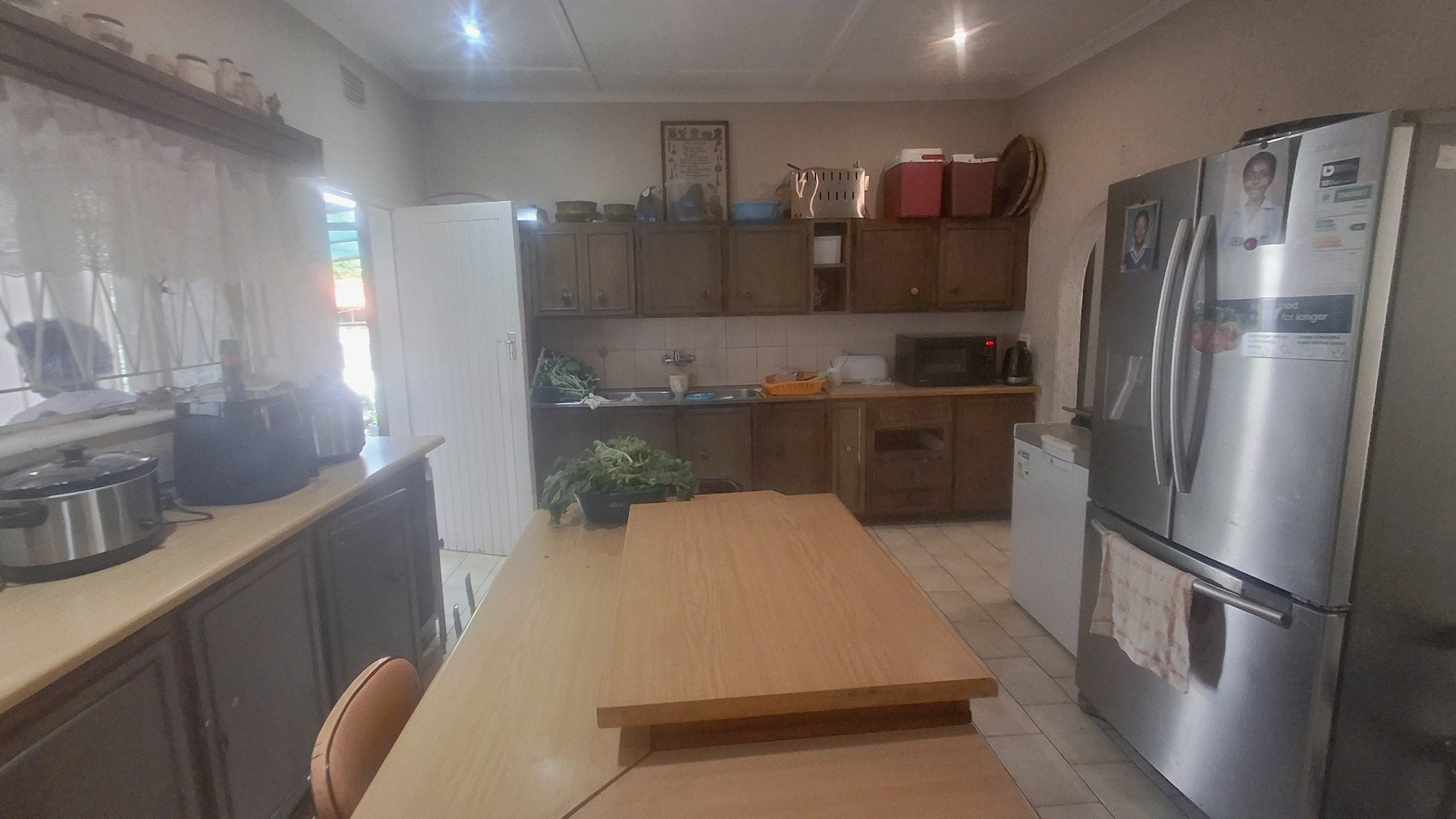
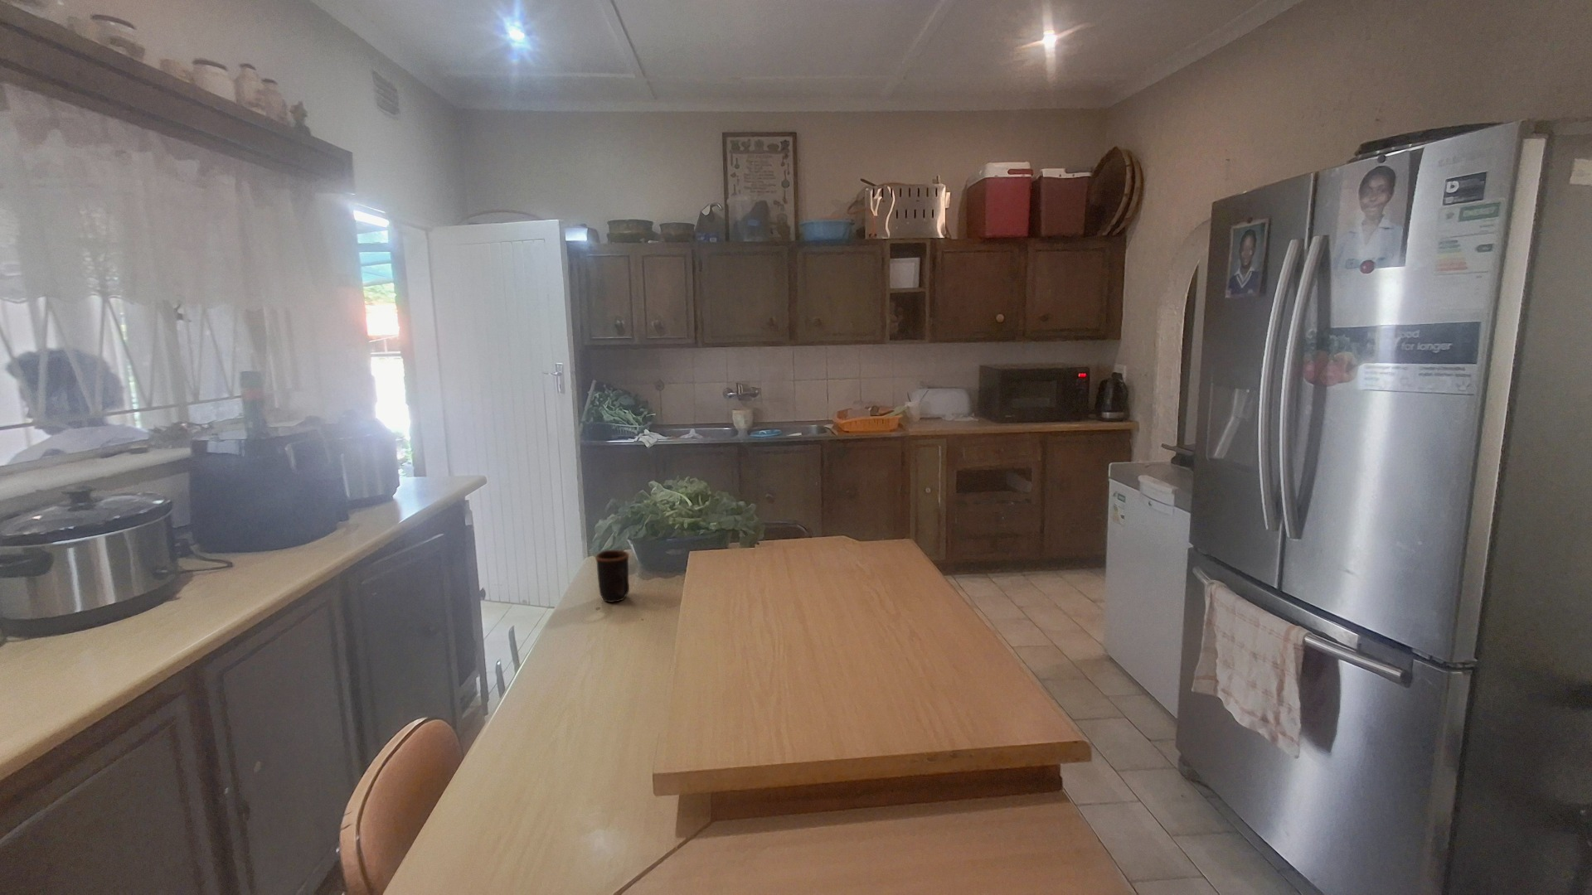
+ mug (616, 578)
